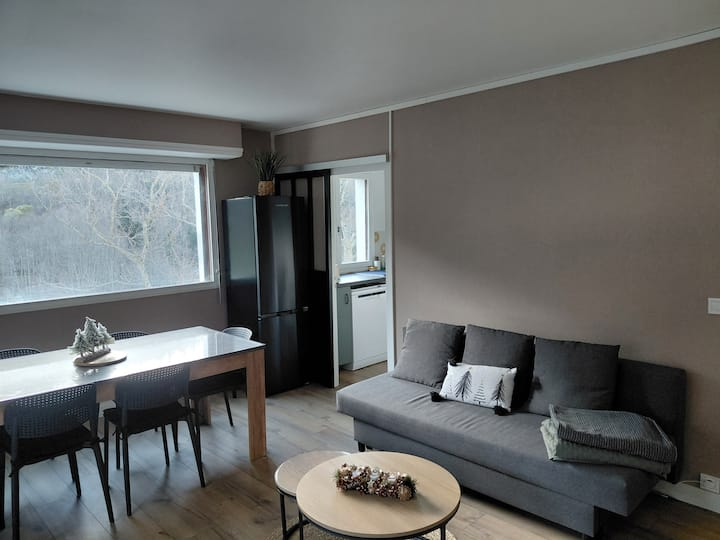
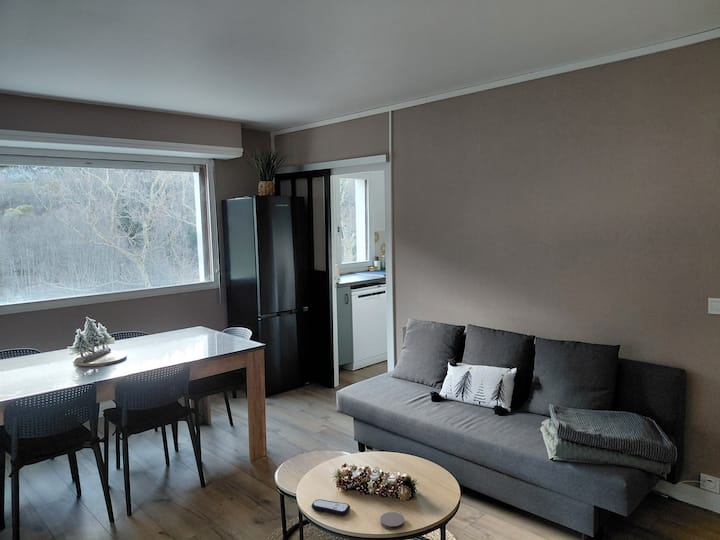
+ remote control (330, 506)
+ coaster (392, 520)
